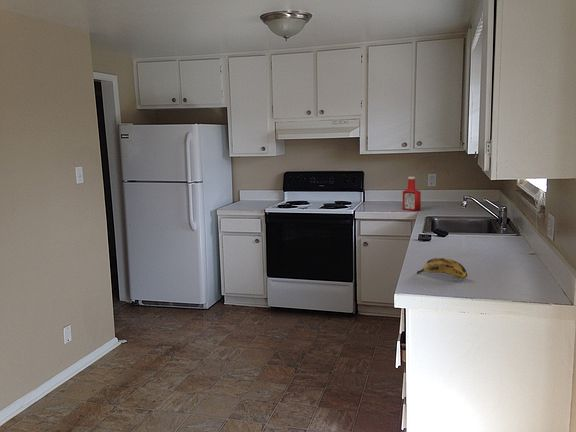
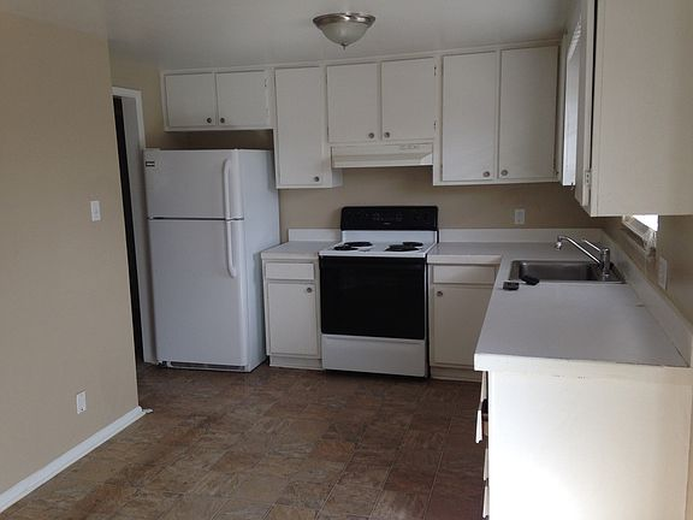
- soap bottle (411, 193)
- banana (441, 267)
